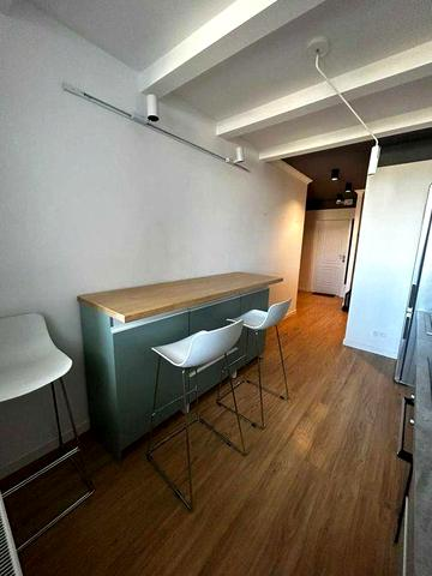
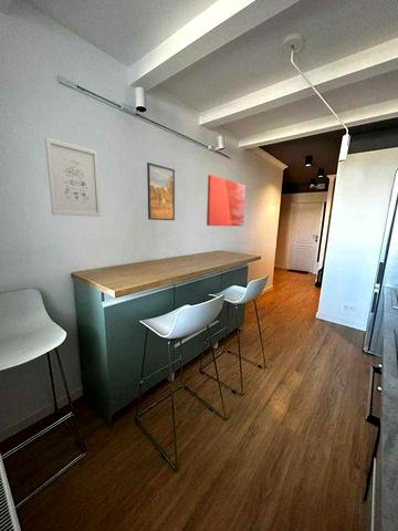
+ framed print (161, 194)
+ wall art (75, 180)
+ wall art (228, 204)
